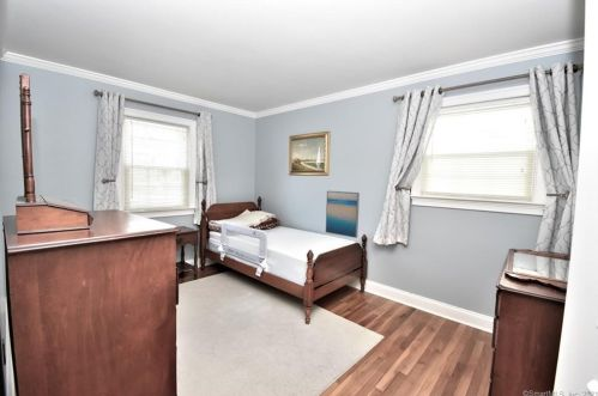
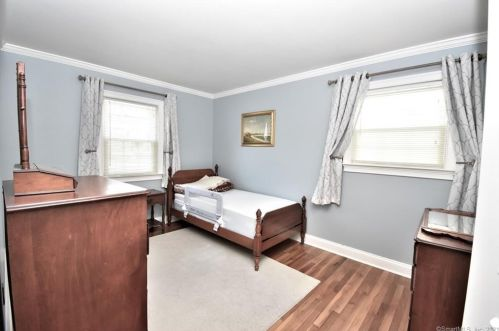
- wall art (342, 213)
